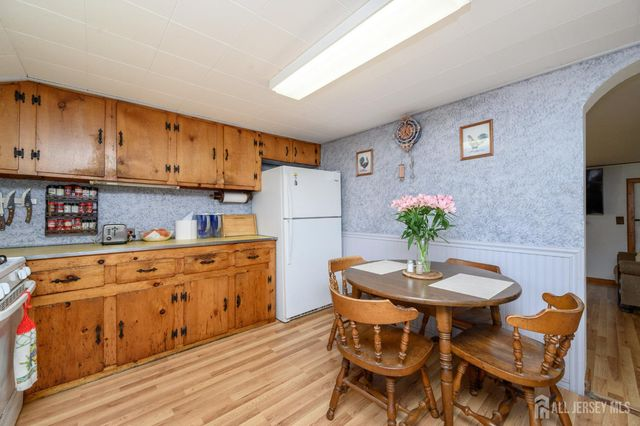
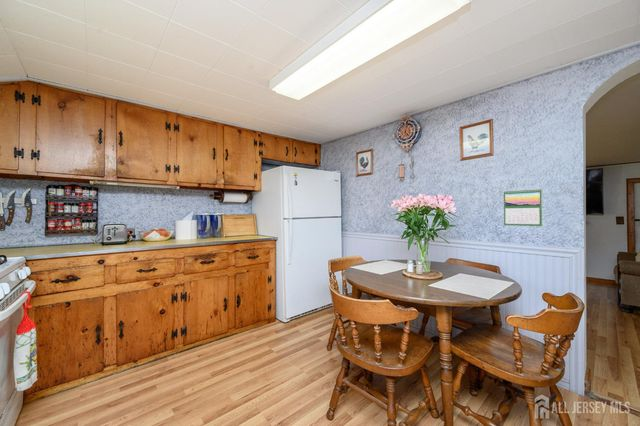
+ calendar (522, 207)
